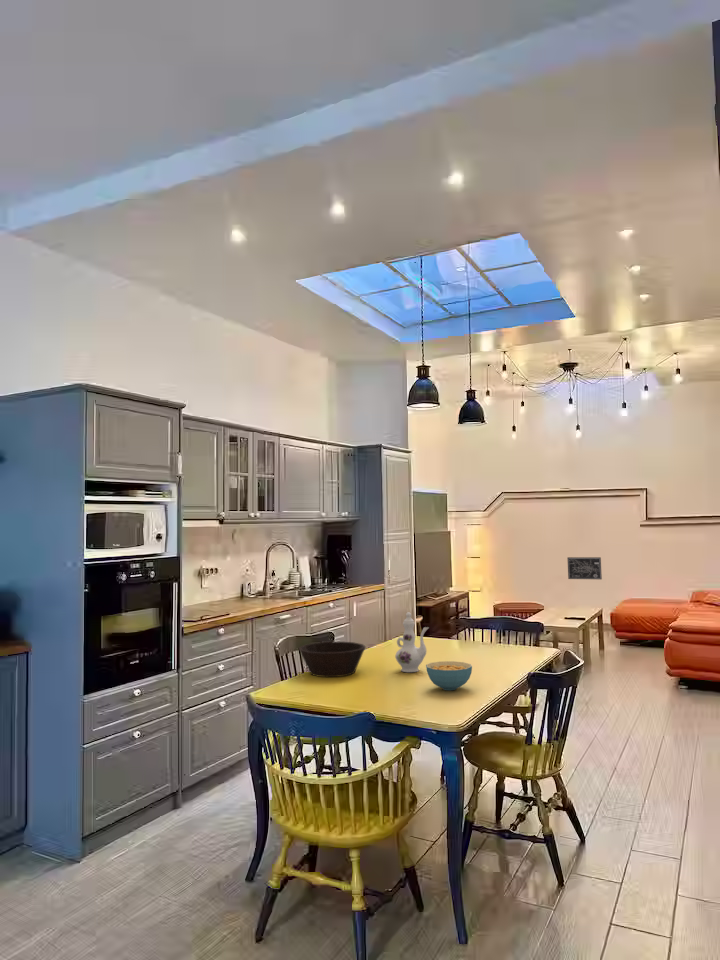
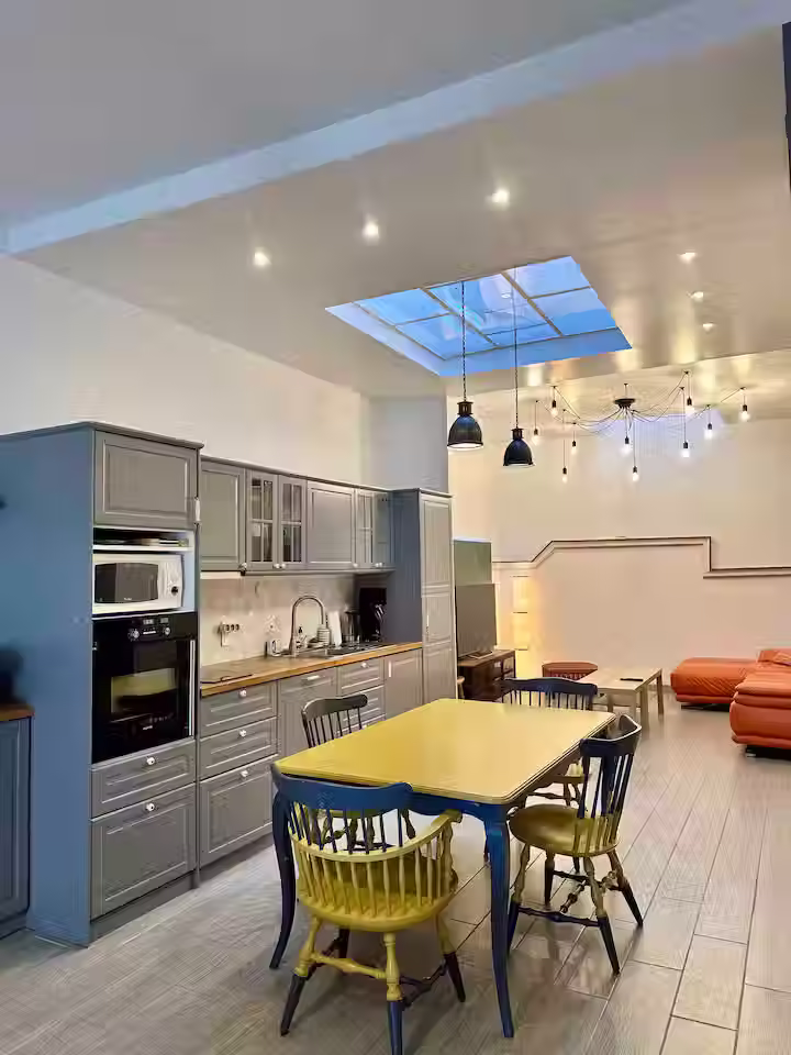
- wall art (584, 568)
- chinaware (412, 641)
- bowl (332, 659)
- cereal bowl (449, 677)
